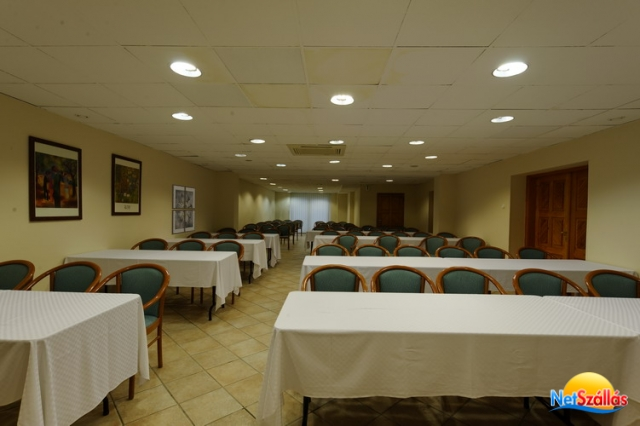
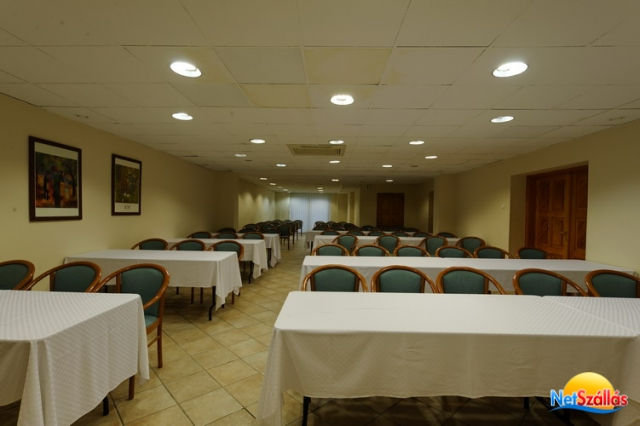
- wall art (184, 208)
